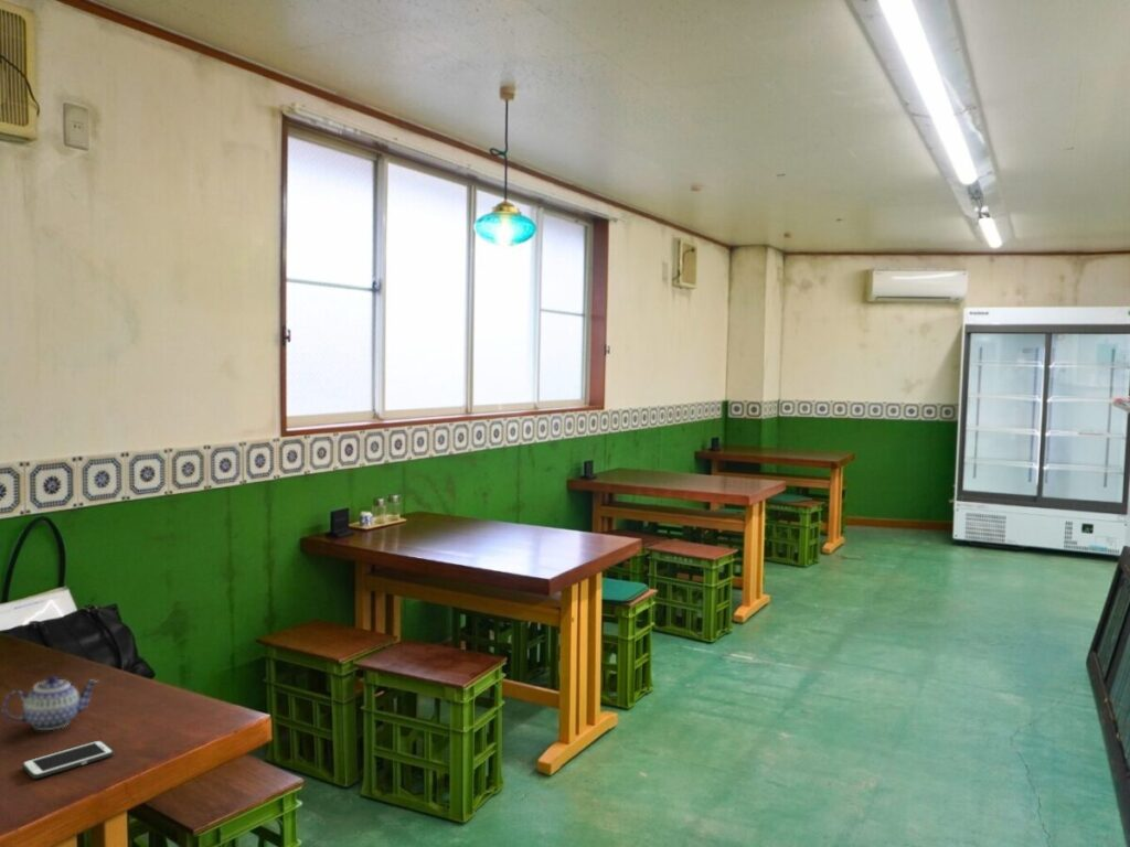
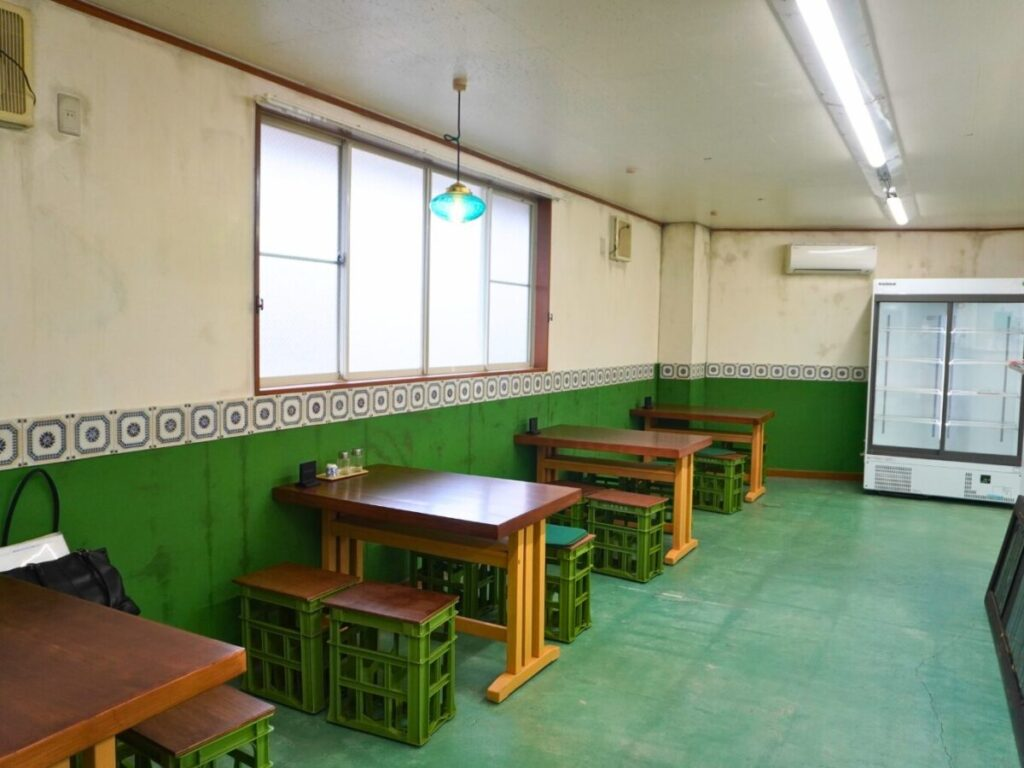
- teapot (52, 699)
- cell phone (68, 759)
